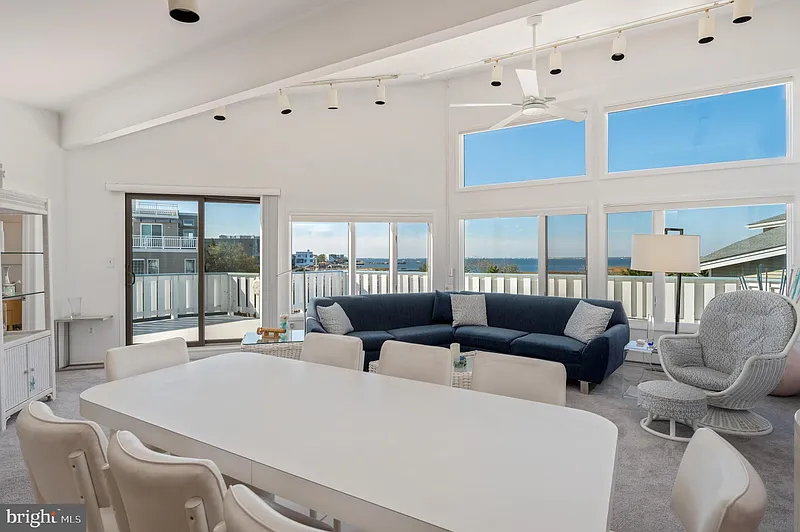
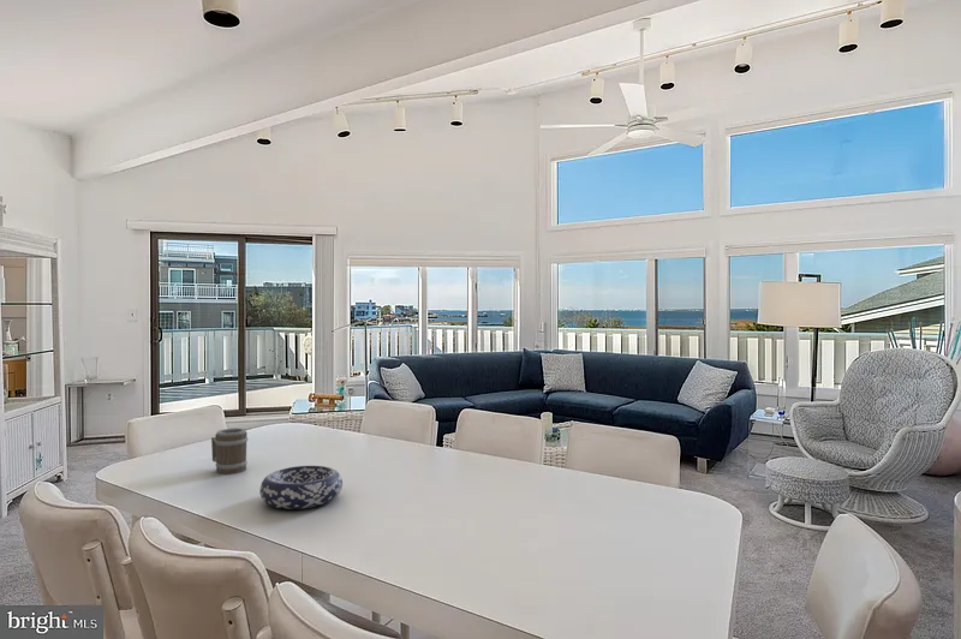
+ barrel (227, 449)
+ decorative bowl (302, 486)
